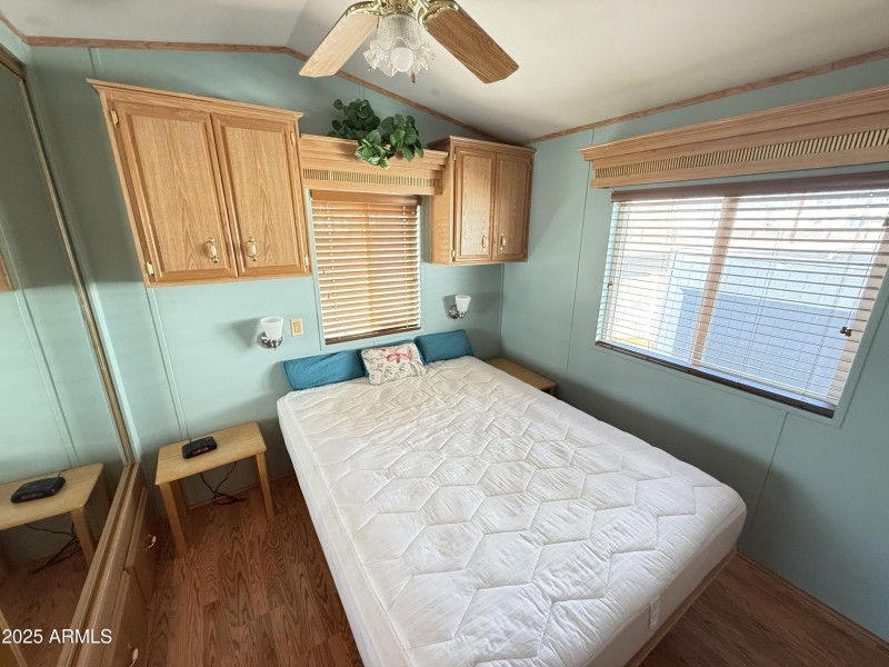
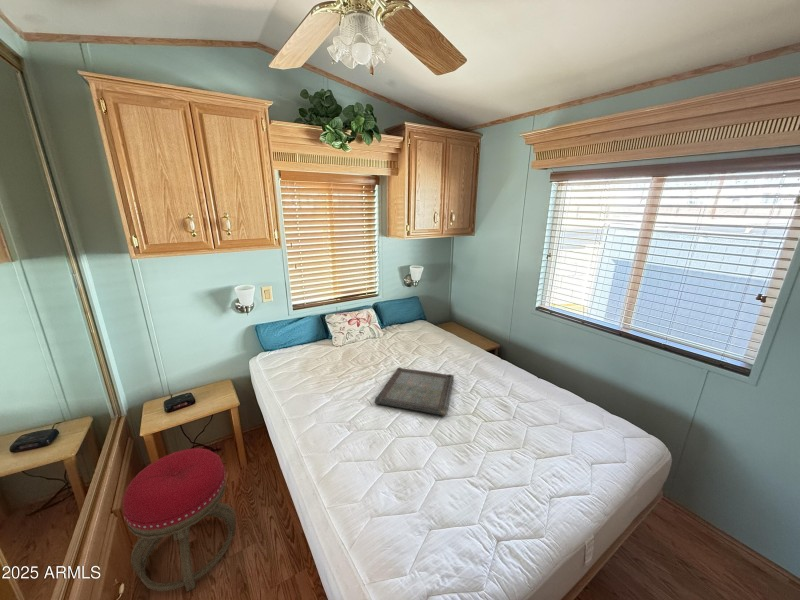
+ stool (182, 513)
+ serving tray (418, 388)
